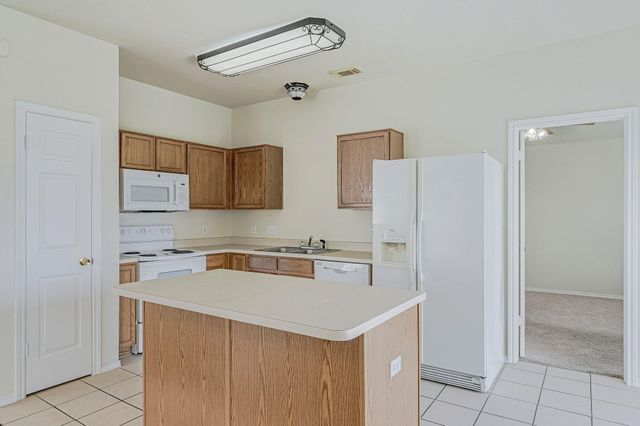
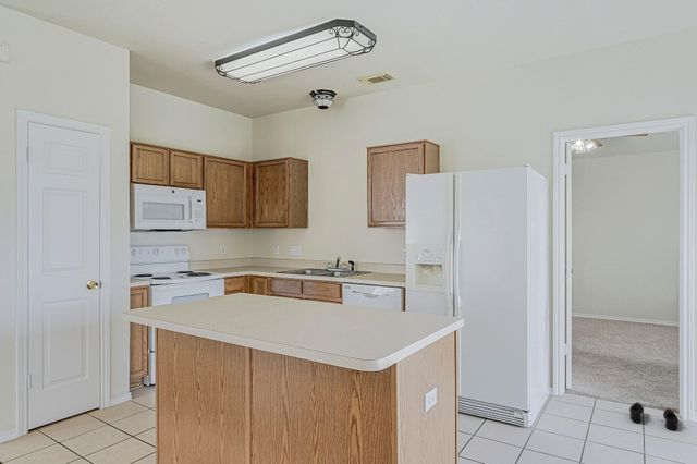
+ shoe (653, 420)
